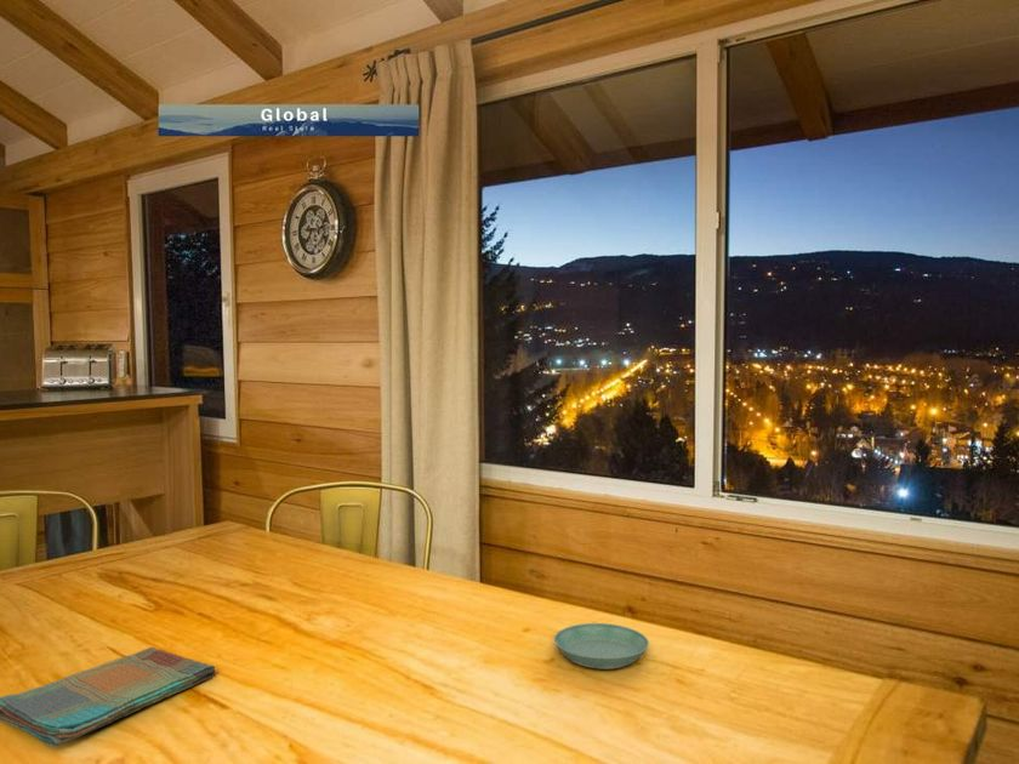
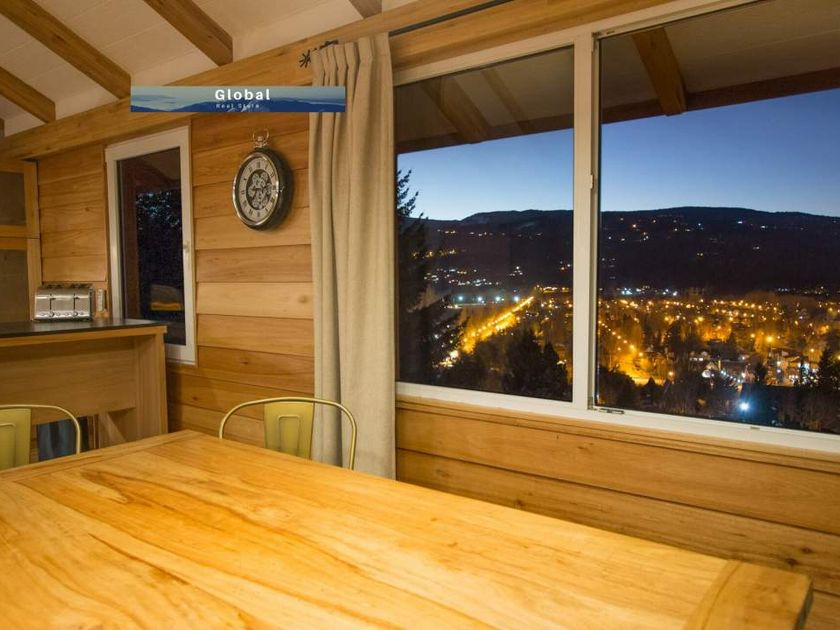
- dish towel (108, 688)
- saucer (600, 646)
